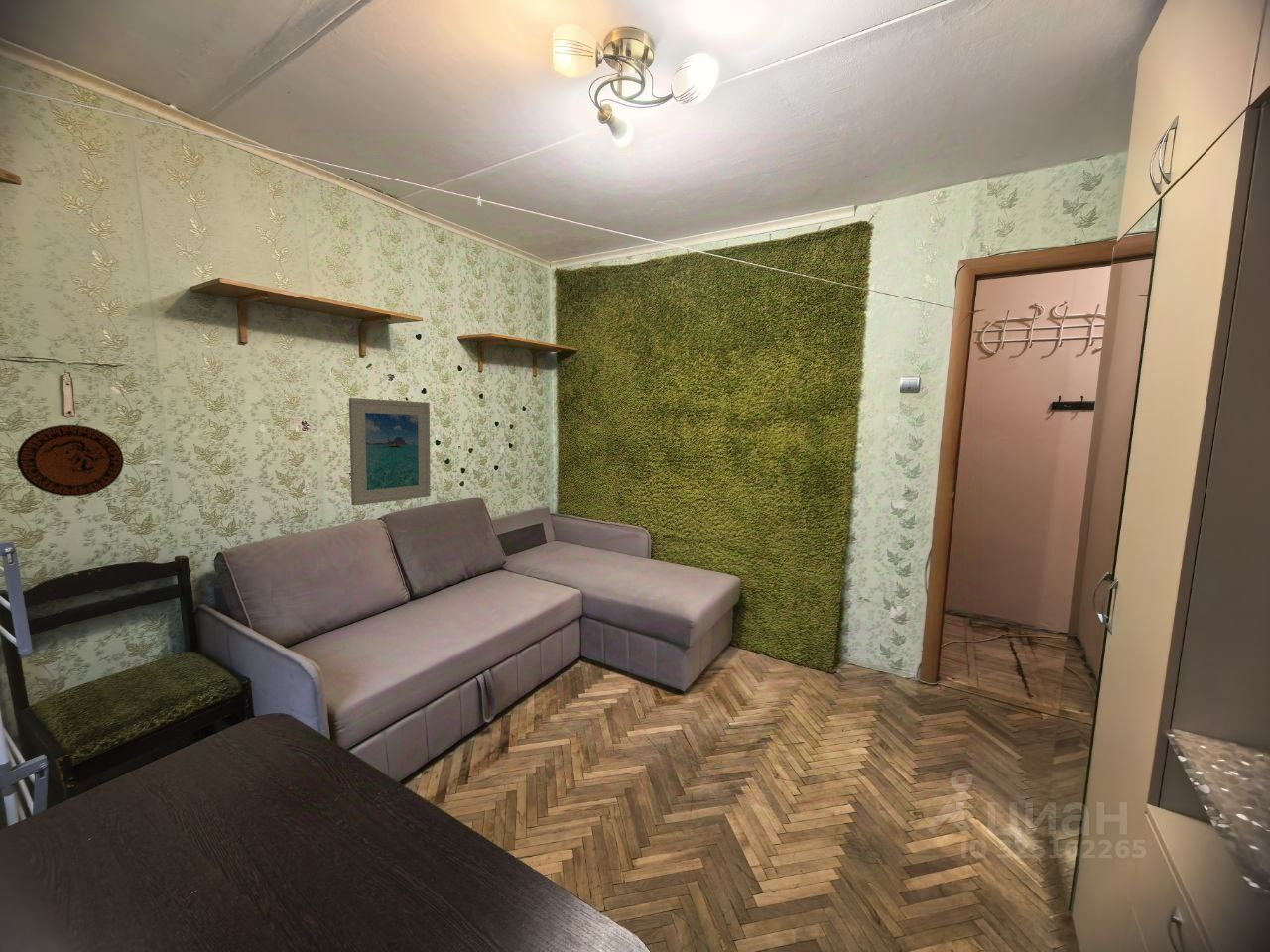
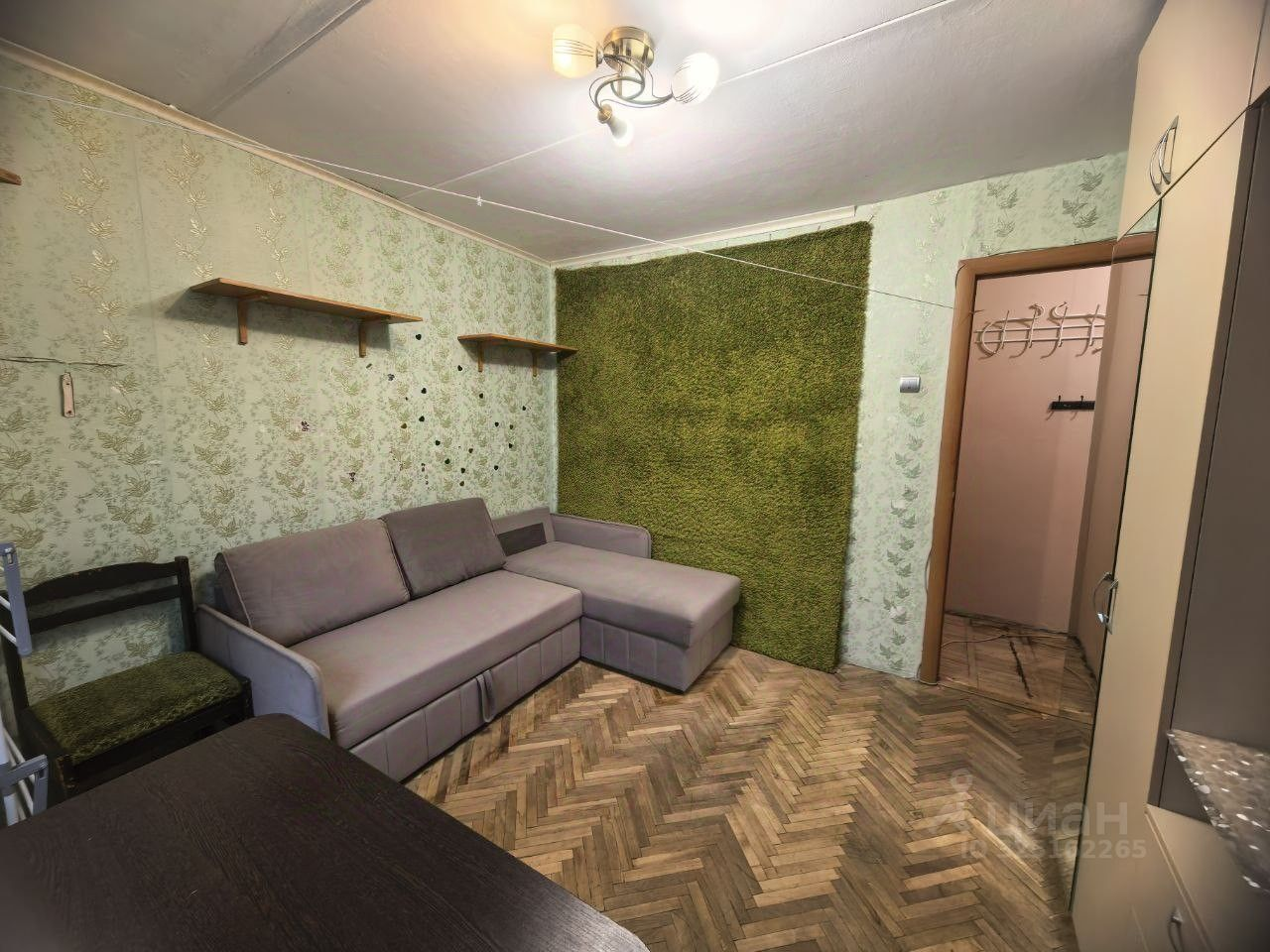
- decorative plate (72, 460)
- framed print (392, 450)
